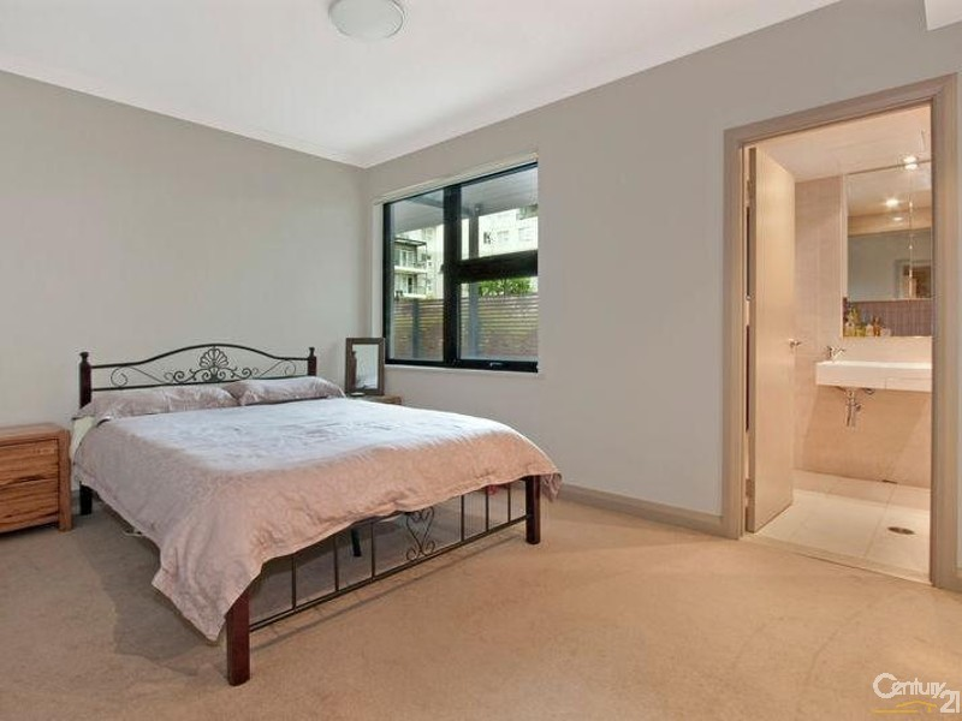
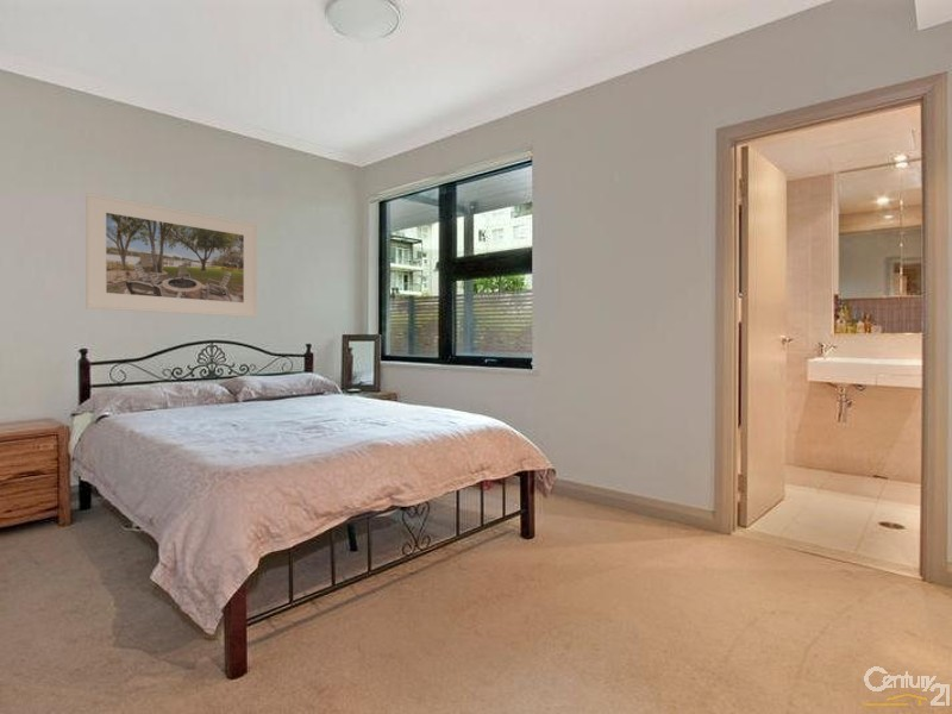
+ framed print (180, 261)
